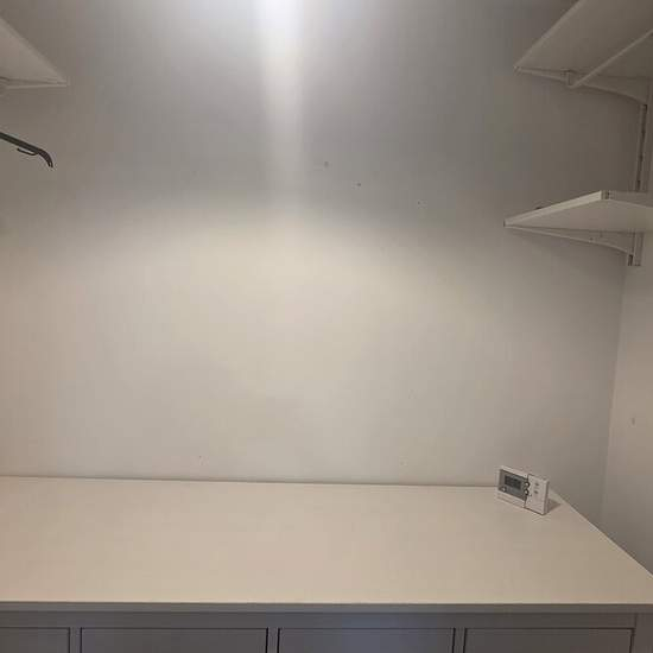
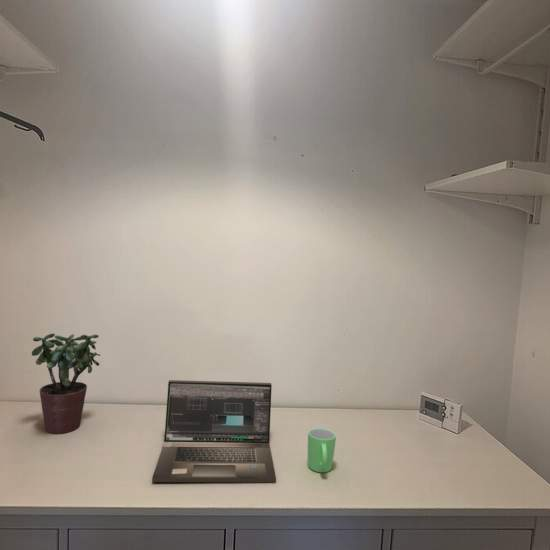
+ laptop (218, 426)
+ potted plant (59, 378)
+ mug (321, 452)
